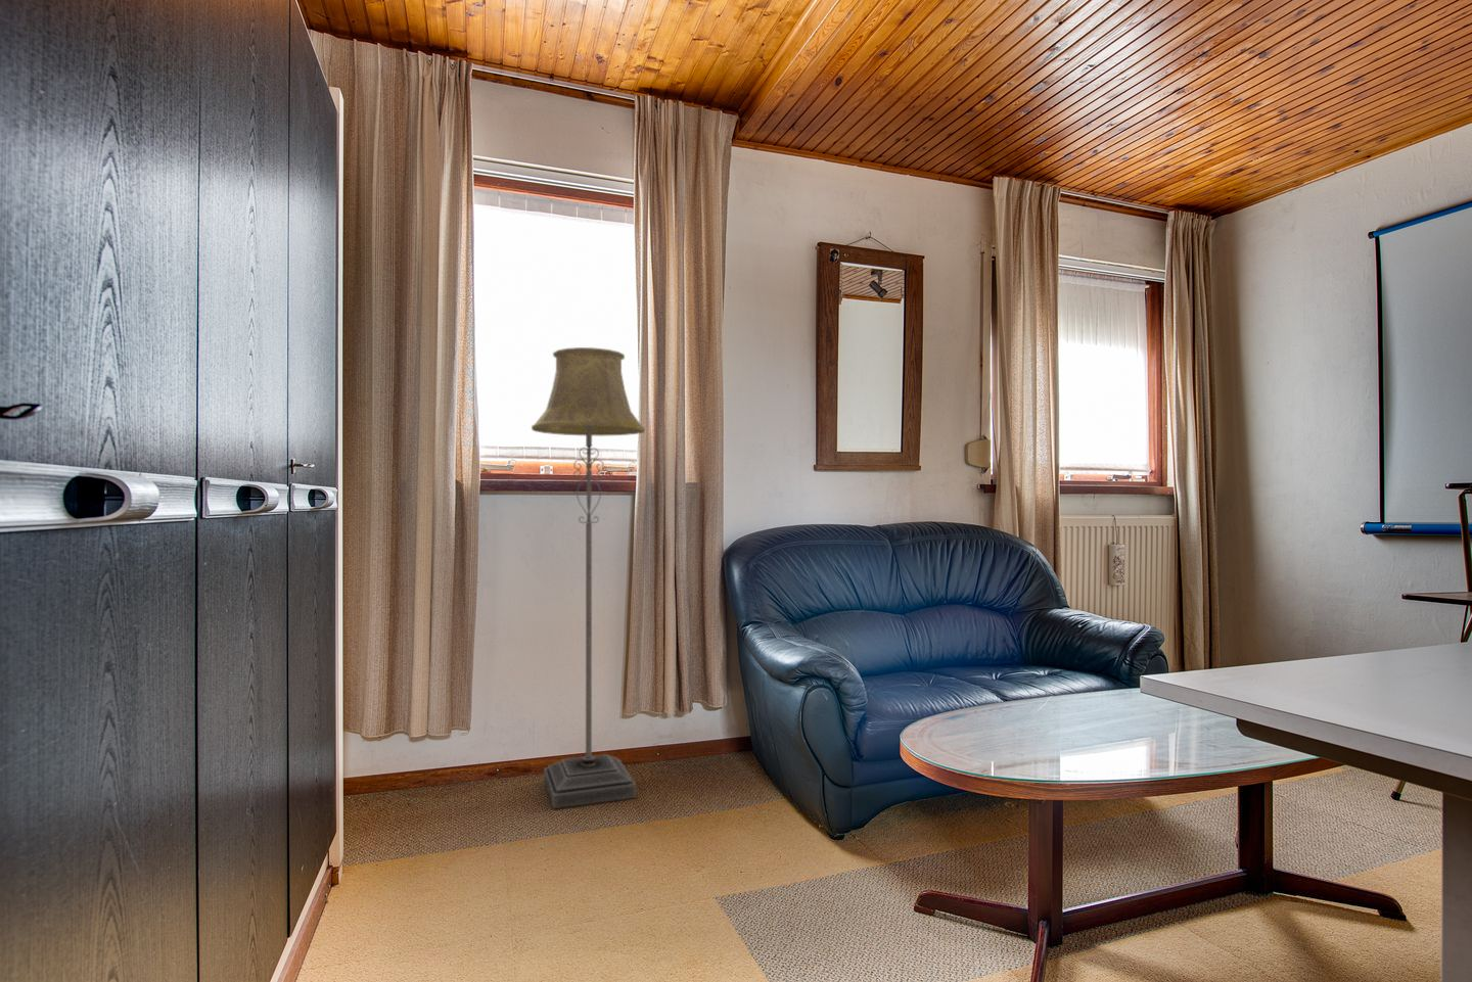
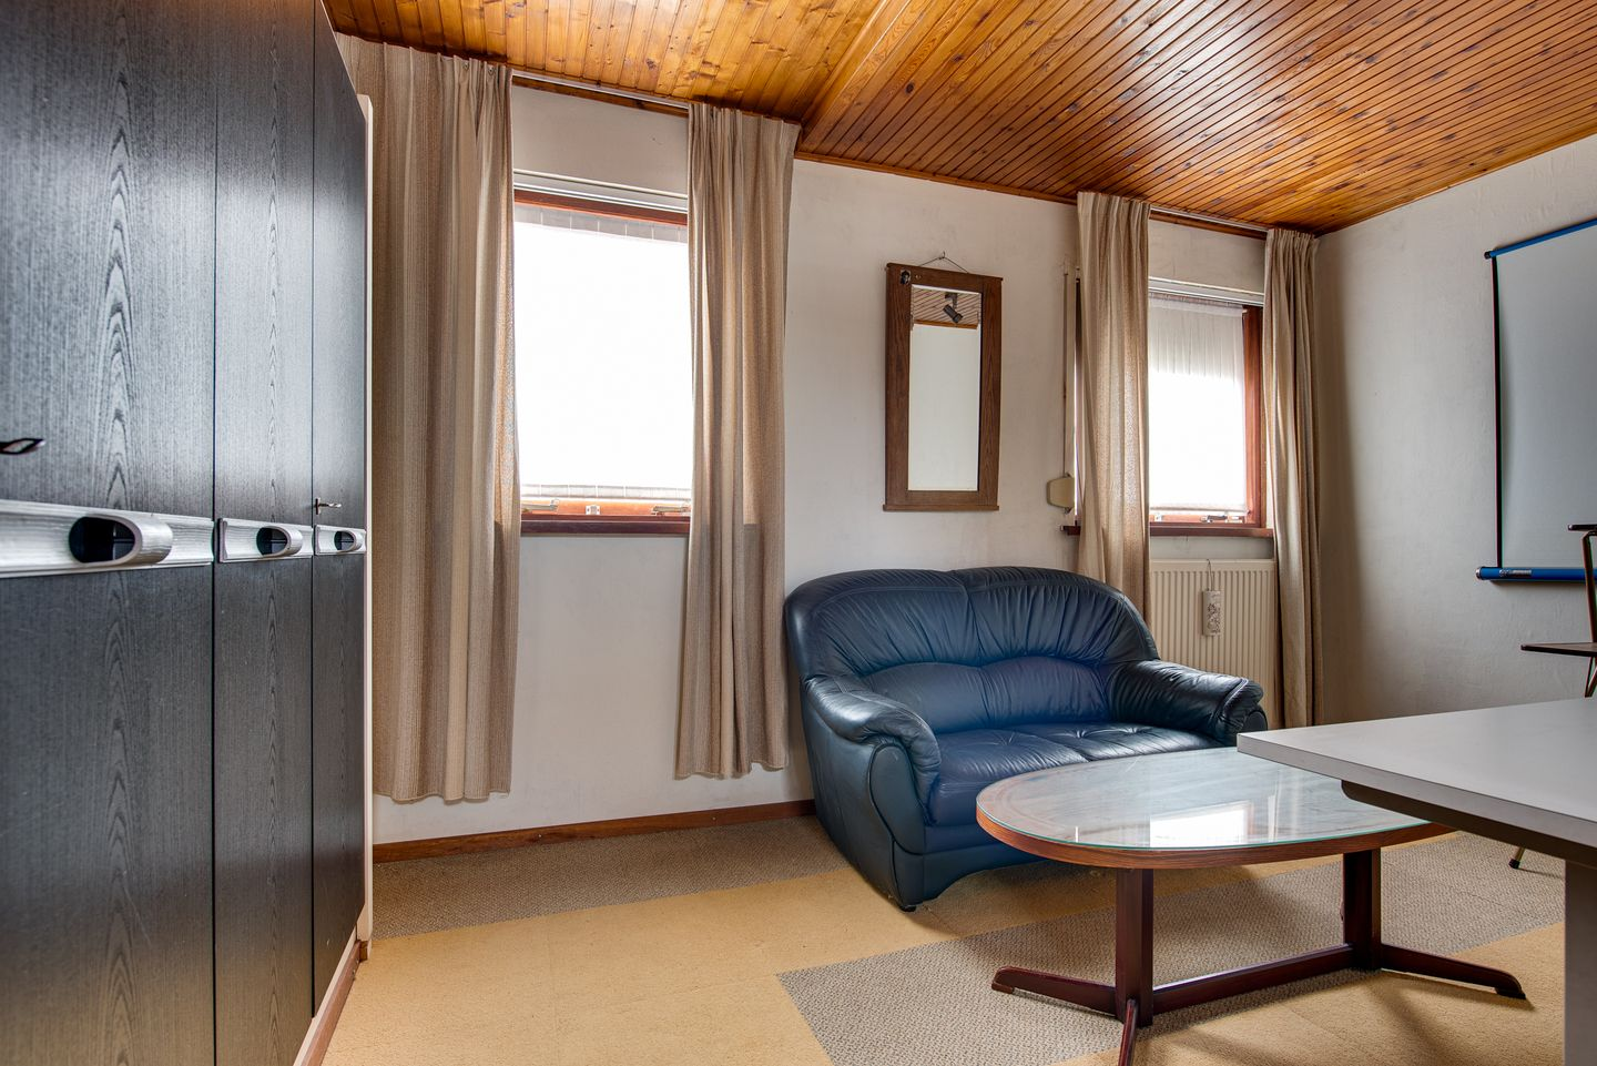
- floor lamp (589, 570)
